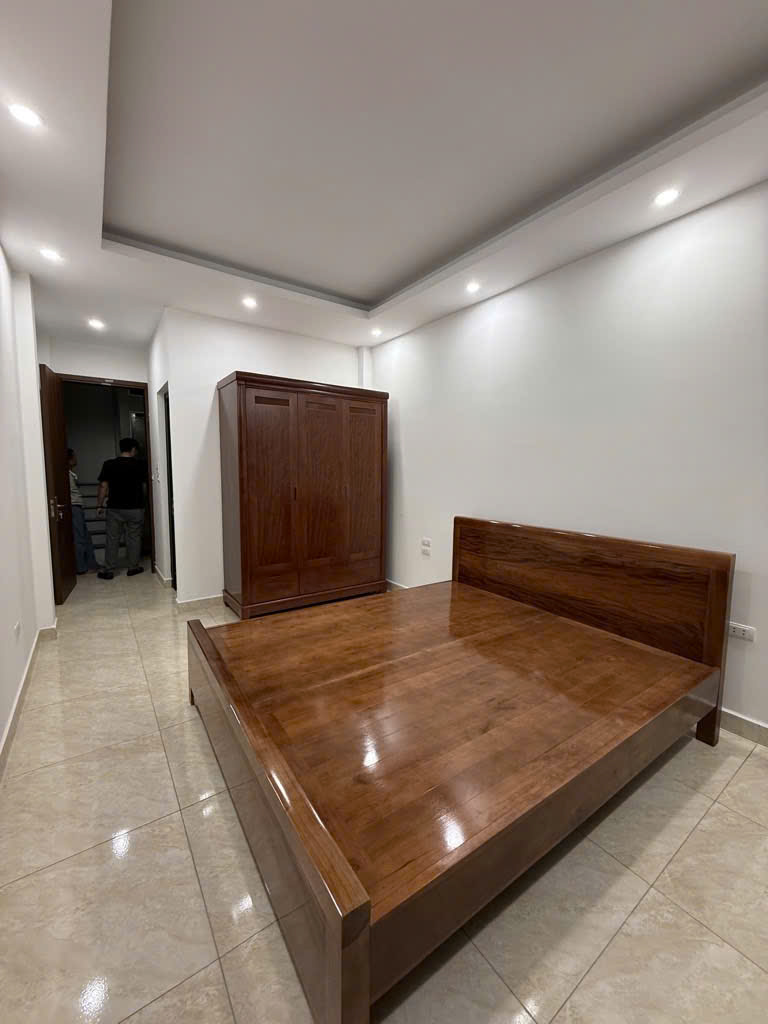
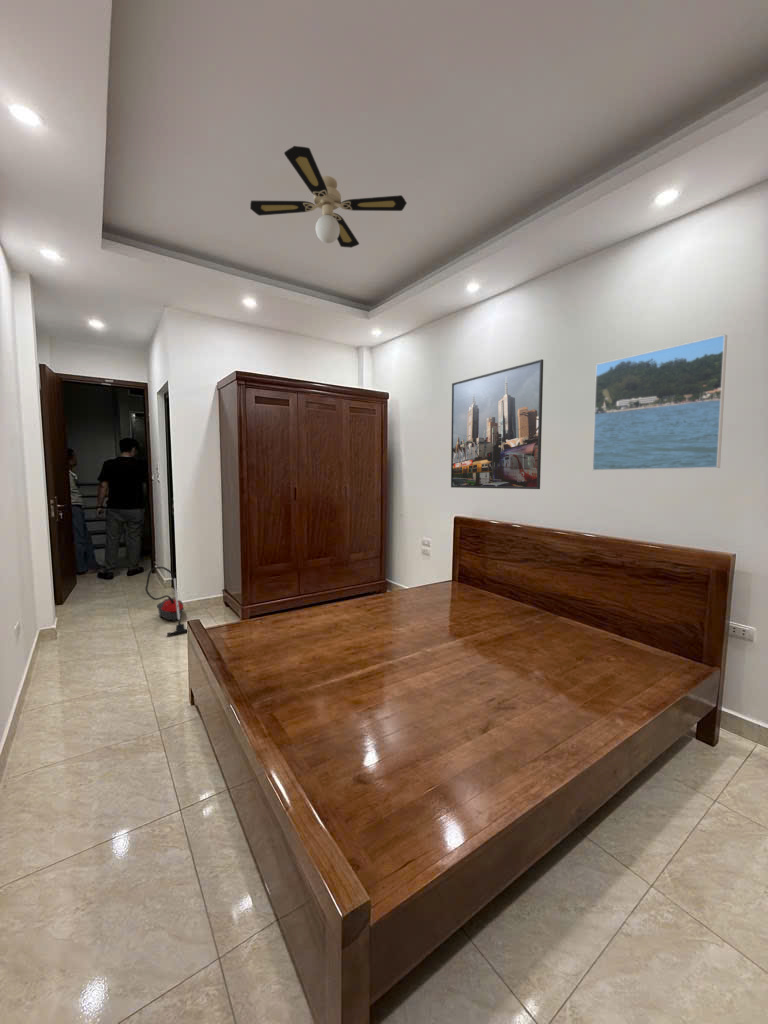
+ ceiling fan (327, 212)
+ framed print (651, 411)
+ vacuum cleaner (167, 595)
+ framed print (491, 431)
